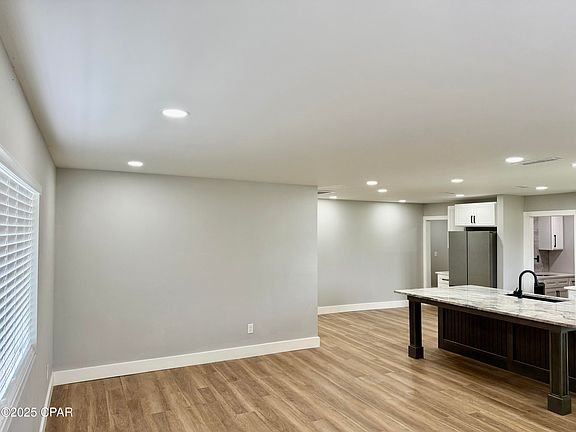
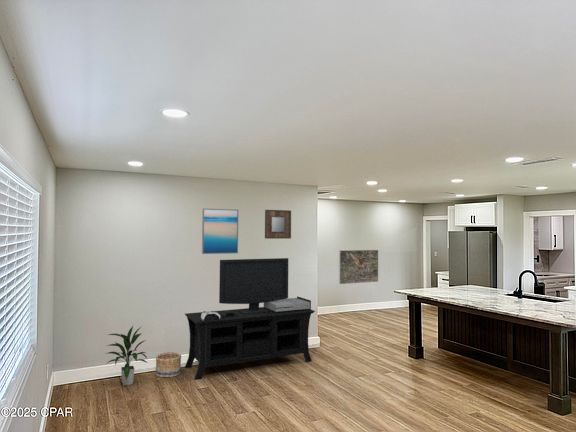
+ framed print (359, 266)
+ wall art (220, 231)
+ indoor plant (126, 355)
+ home mirror (278, 224)
+ media console (251, 311)
+ basket (168, 364)
